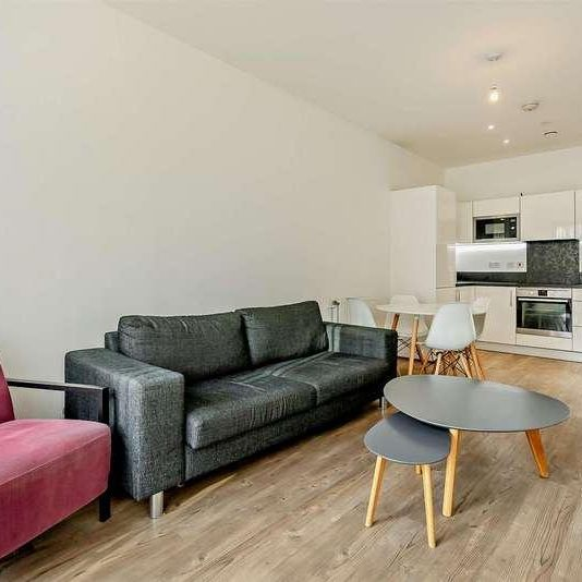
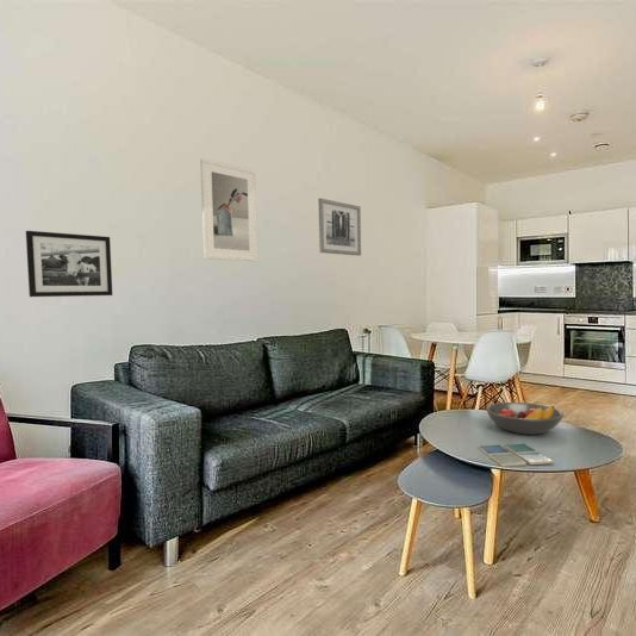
+ drink coaster (513, 453)
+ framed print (230, 212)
+ picture frame (71, 264)
+ fruit bowl (523, 417)
+ wall art (341, 227)
